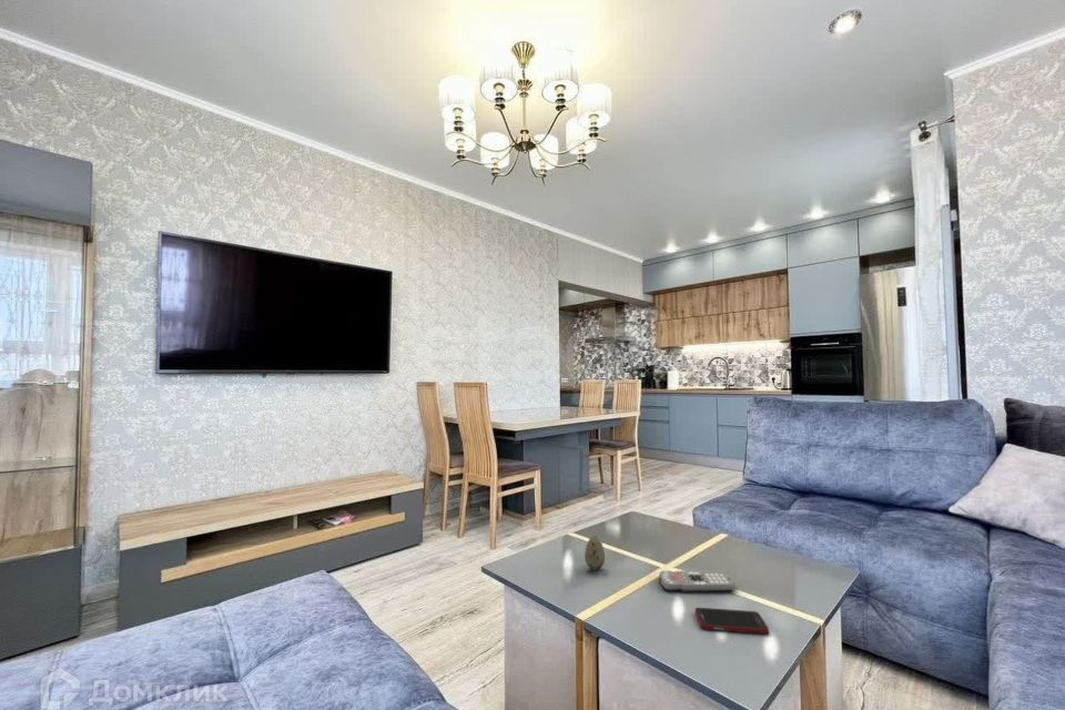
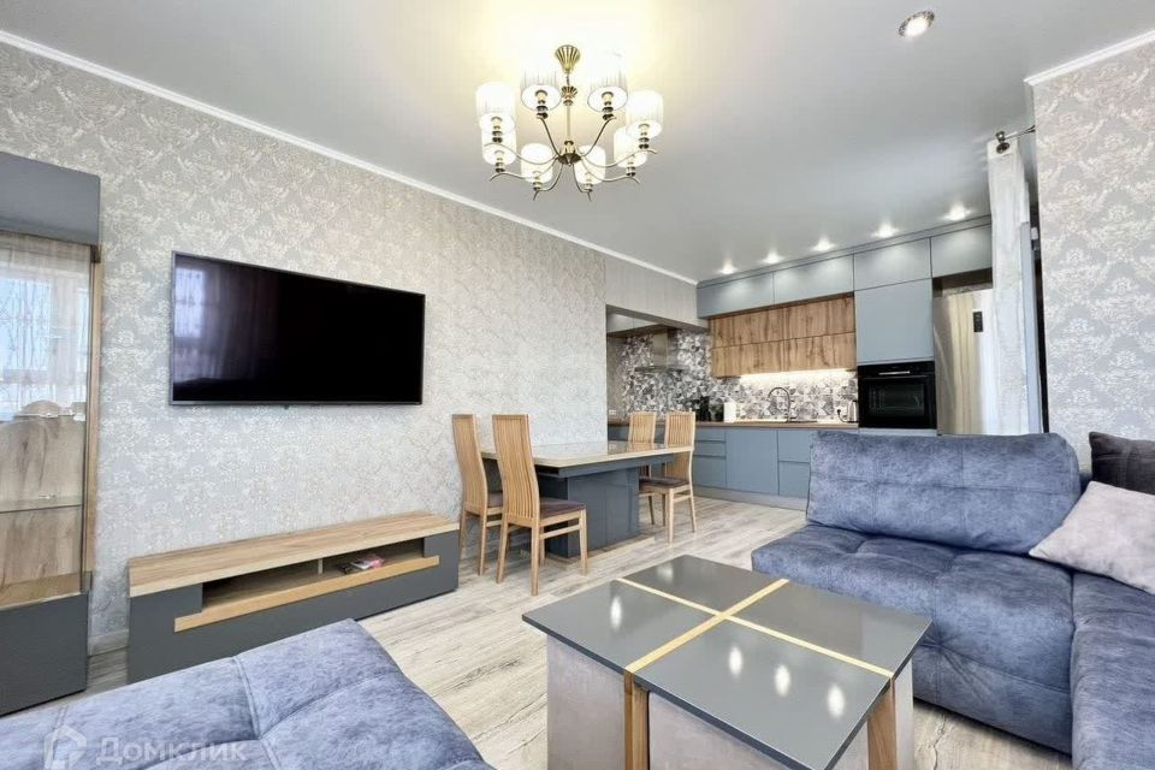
- cell phone (730, 620)
- decorative egg (595, 552)
- remote control (697, 581)
